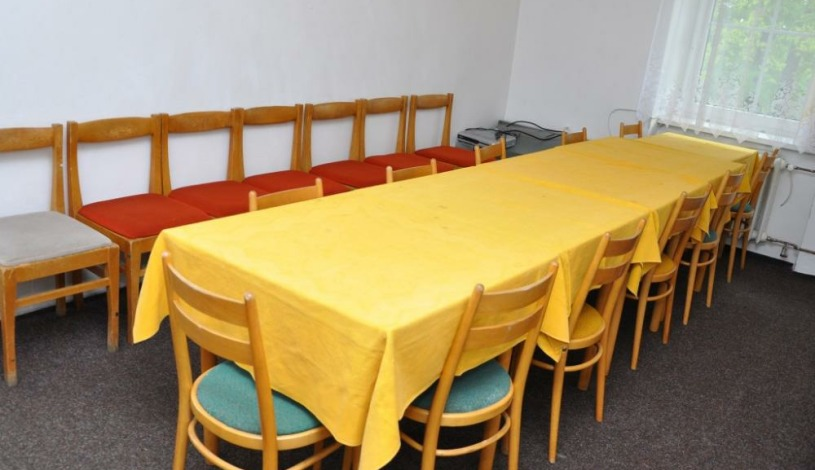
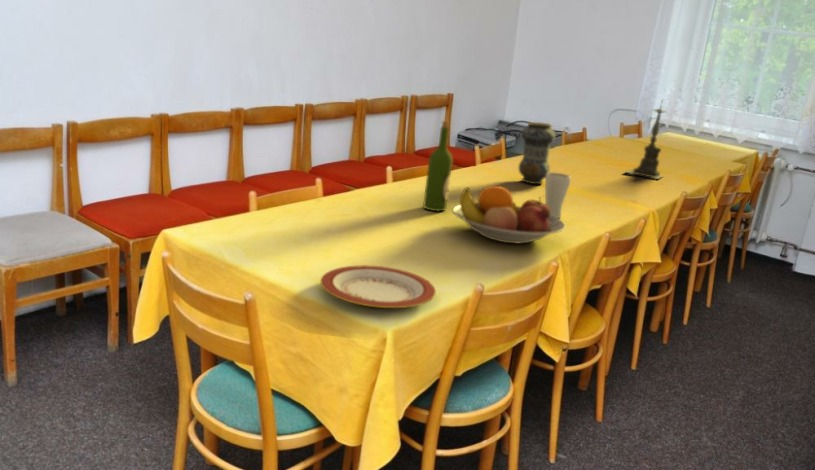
+ fruit bowl (509, 212)
+ vase (535, 152)
+ wine bottle (440, 165)
+ plate (378, 289)
+ drinking glass (555, 195)
+ candle holder (653, 136)
